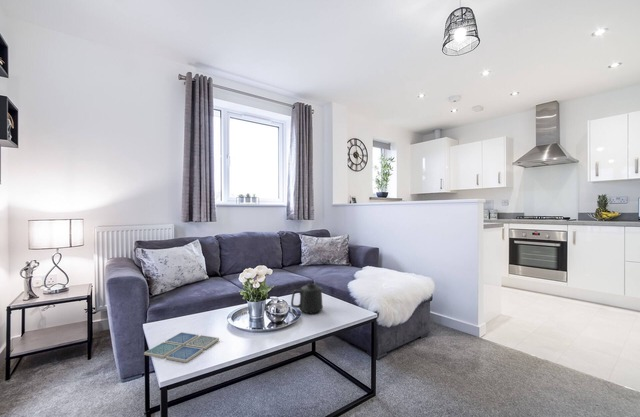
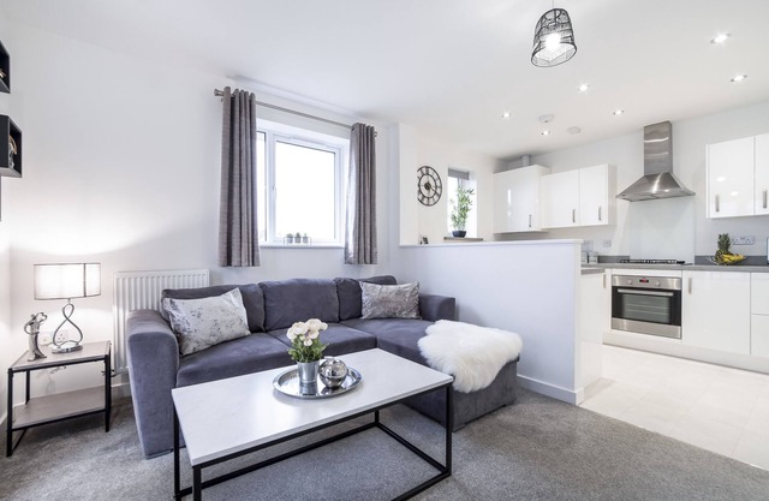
- mug (308, 297)
- drink coaster (183, 345)
